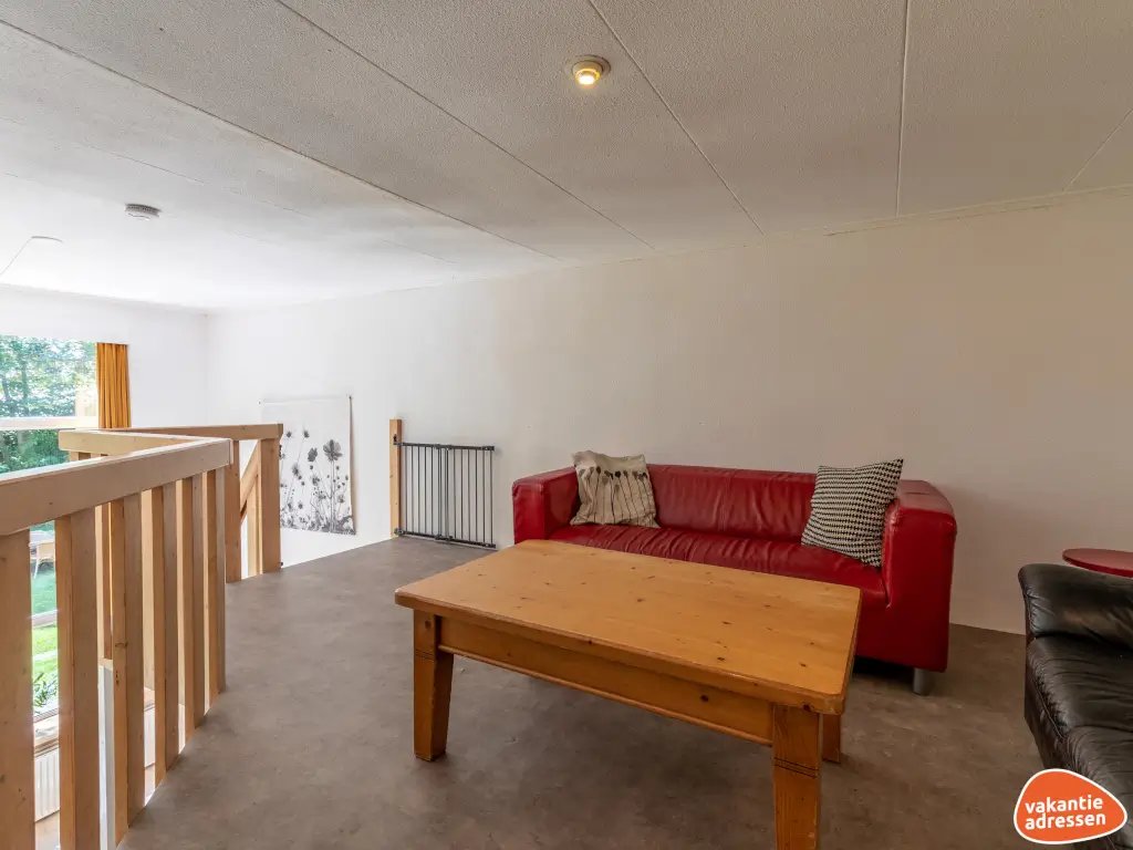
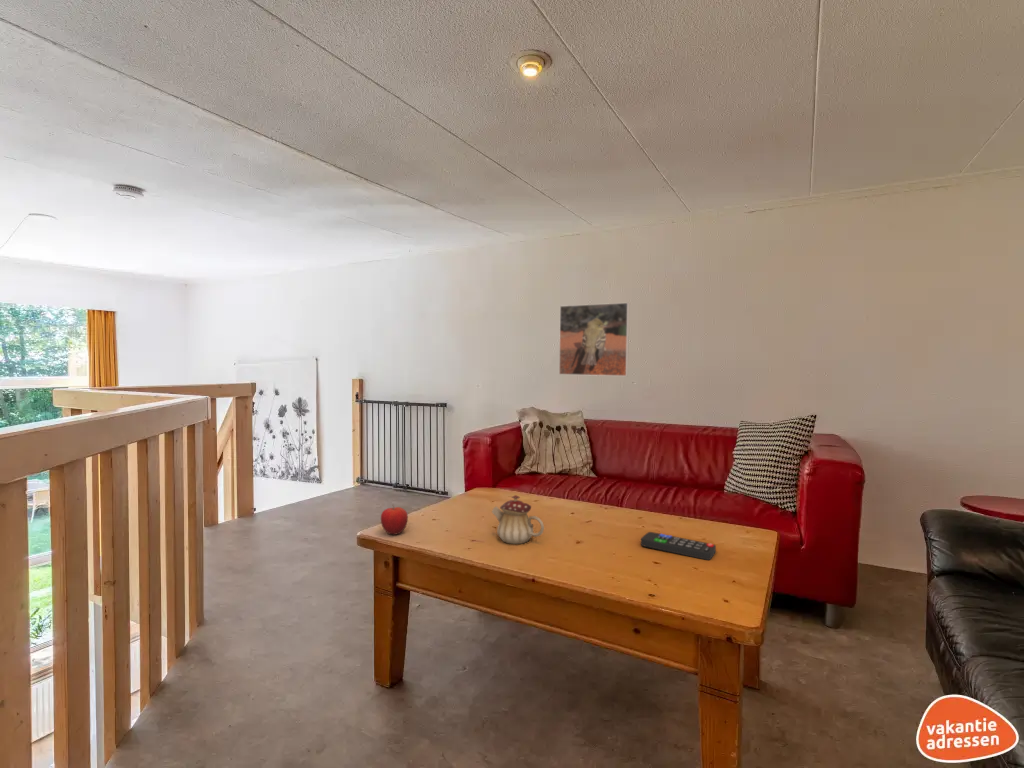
+ teapot (517, 517)
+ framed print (592, 340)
+ fruit (394, 519)
+ remote control (677, 544)
